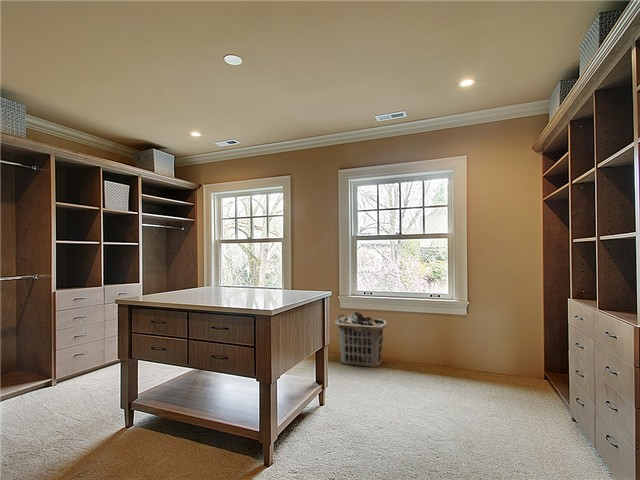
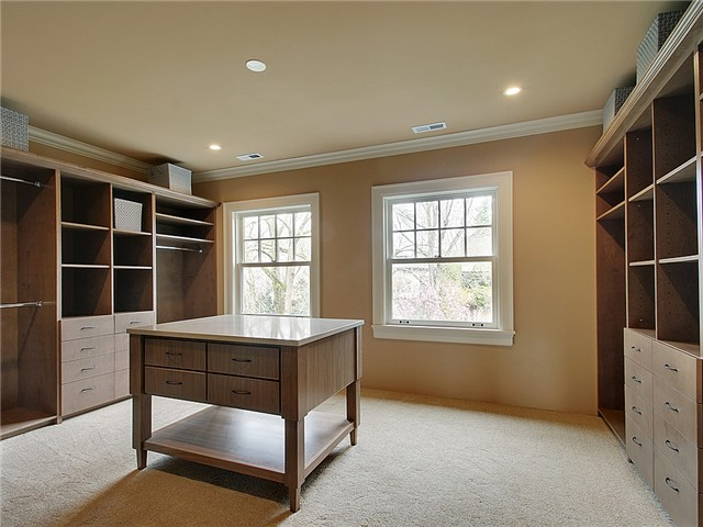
- clothes hamper (360, 337)
